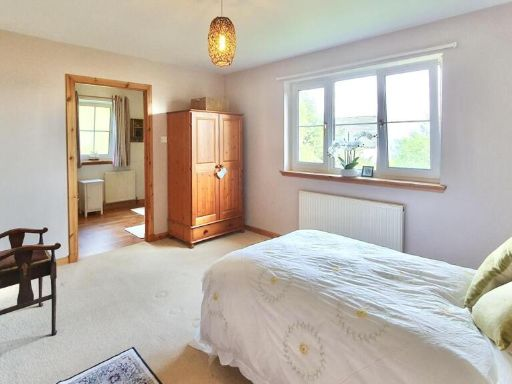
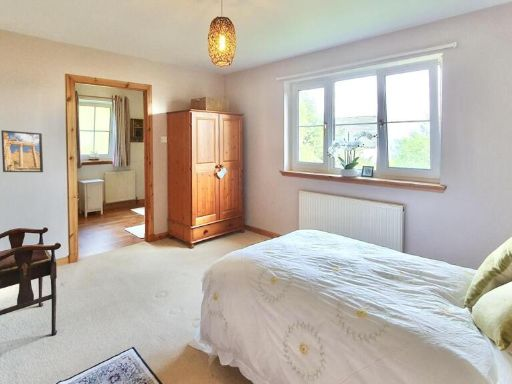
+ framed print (23, 152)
